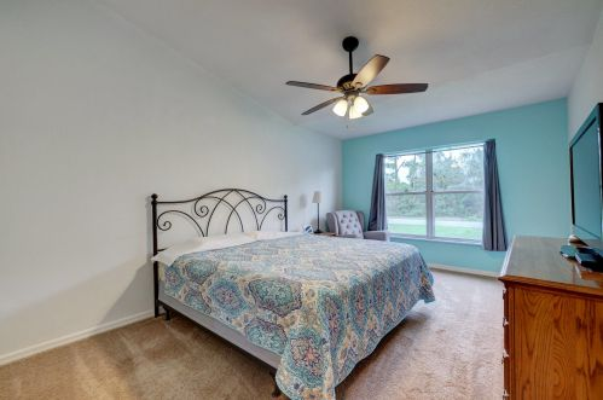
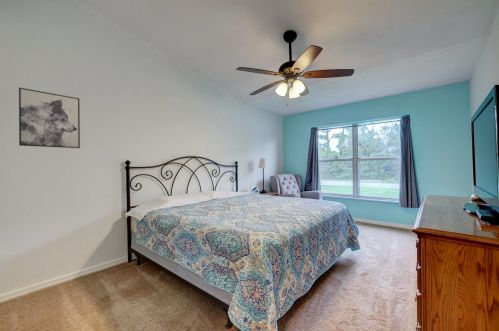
+ wall art (51, 120)
